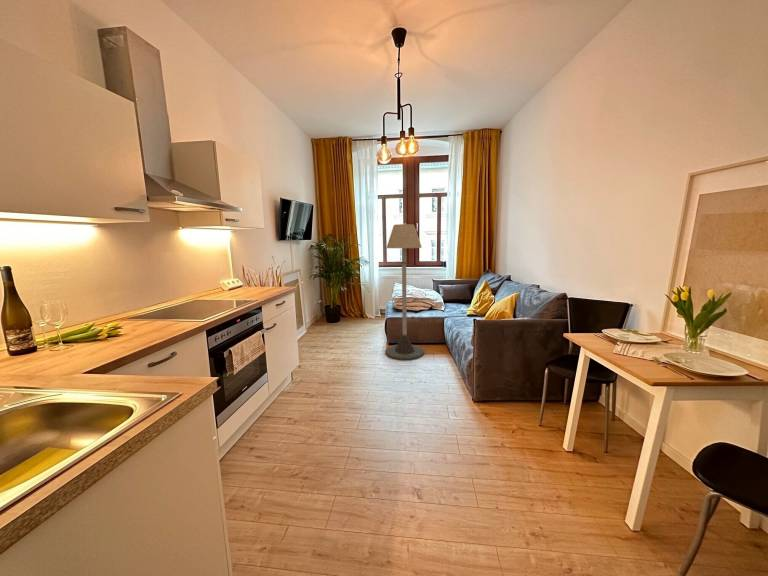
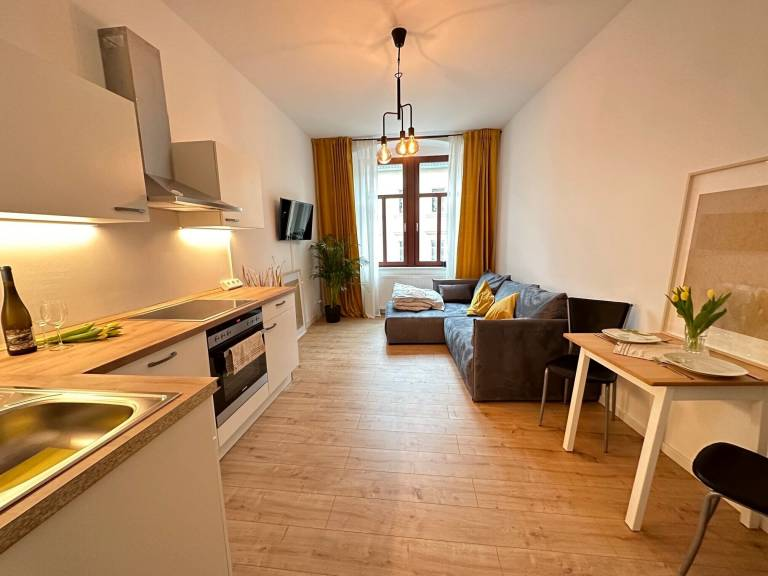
- floor lamp (404, 290)
